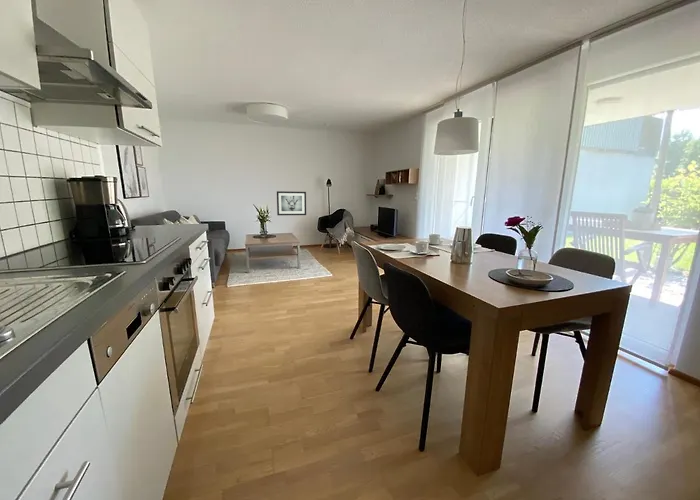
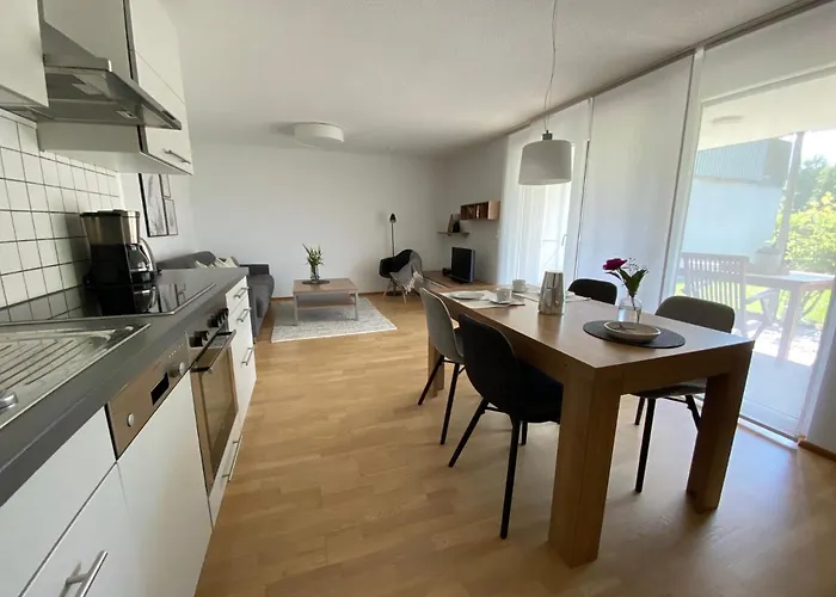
- wall art (291, 203)
